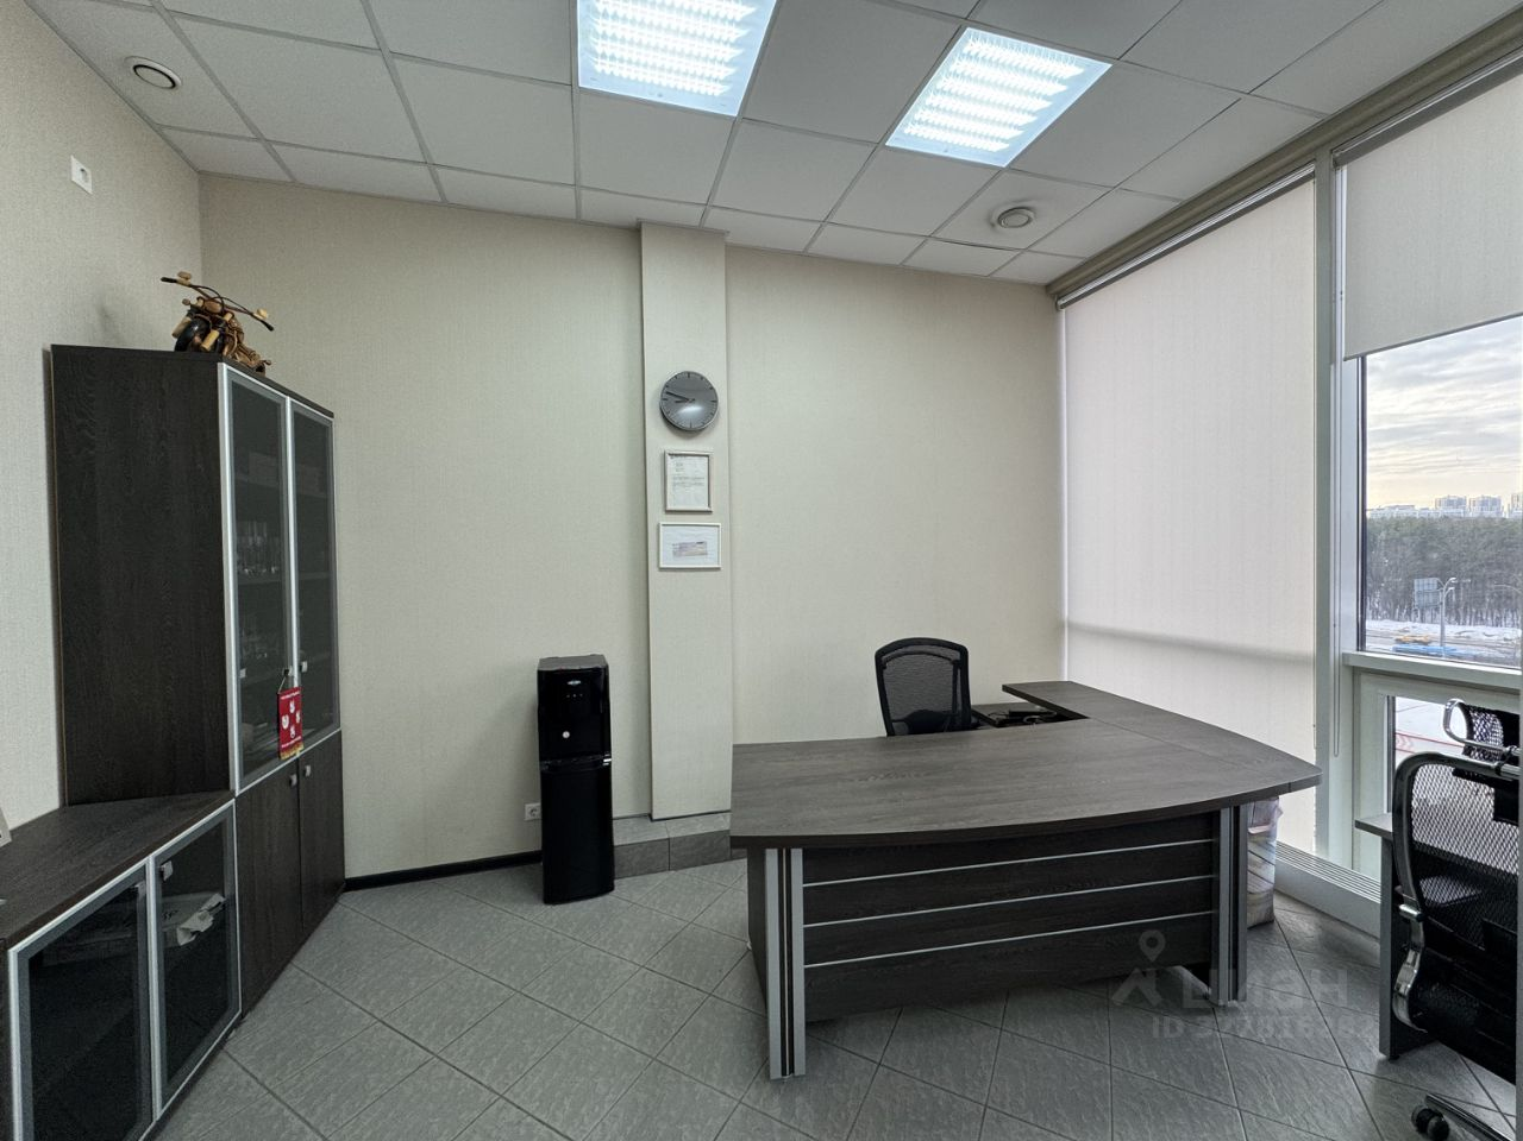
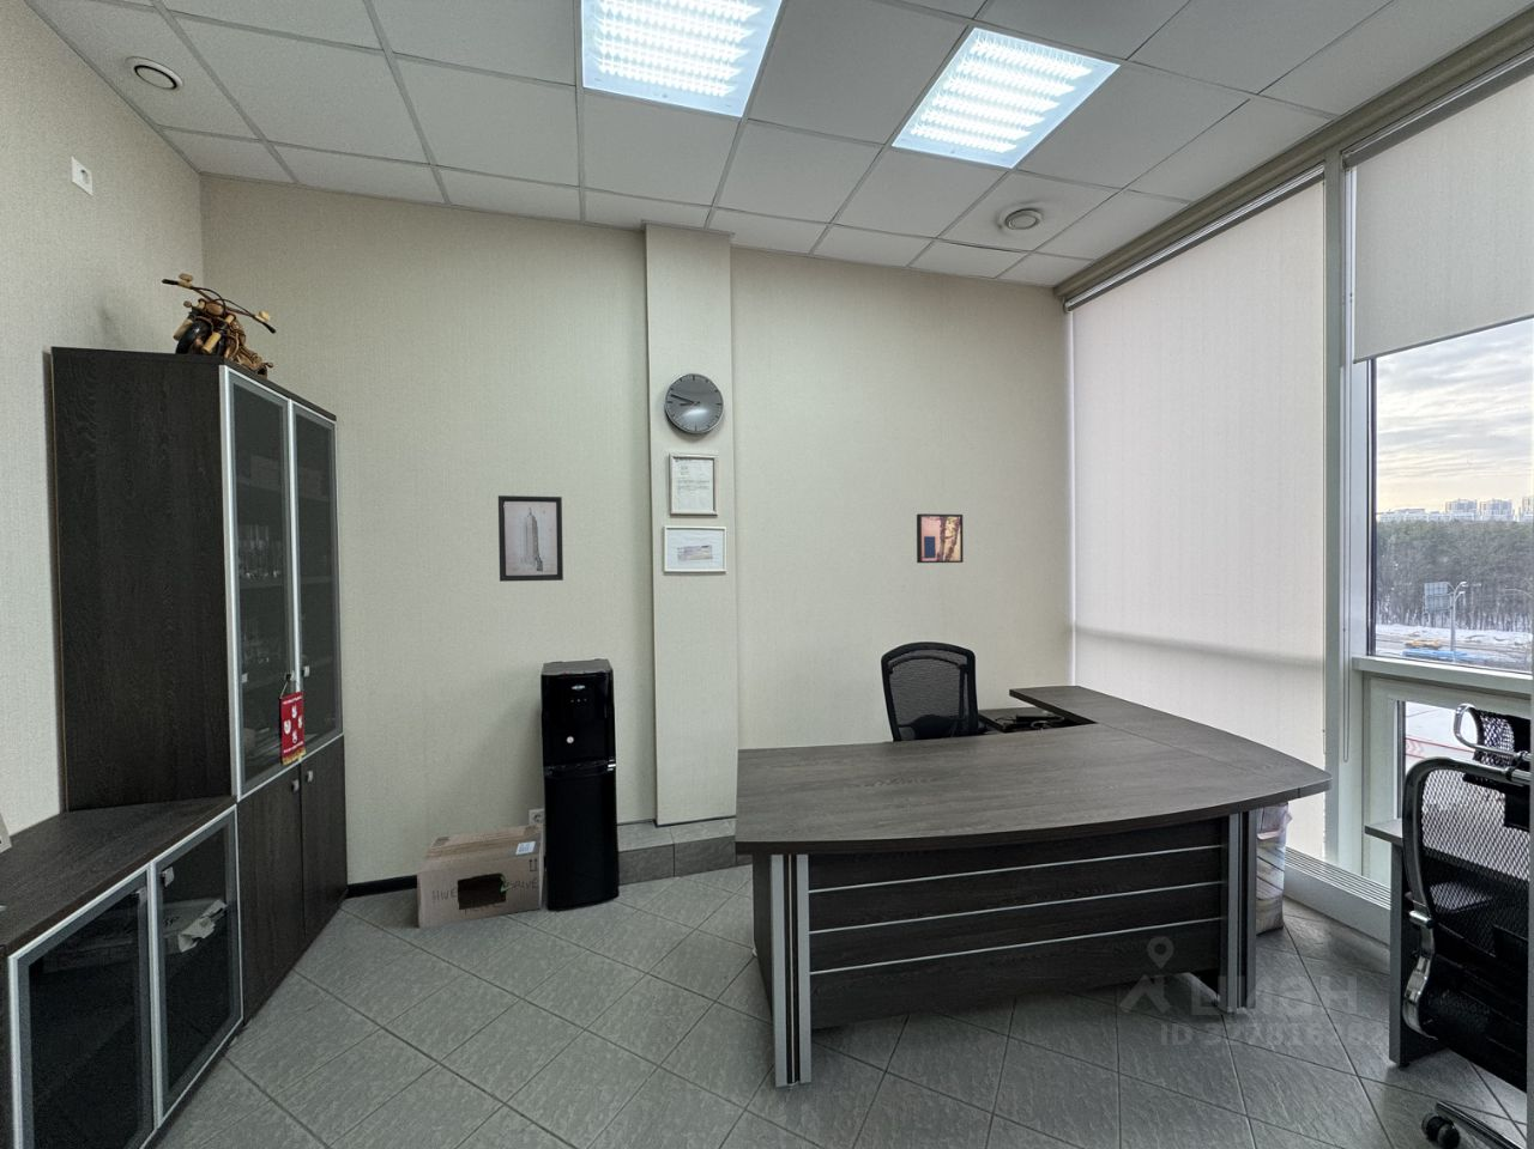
+ wall art (531, 538)
+ wall art (940, 538)
+ cardboard box (486, 871)
